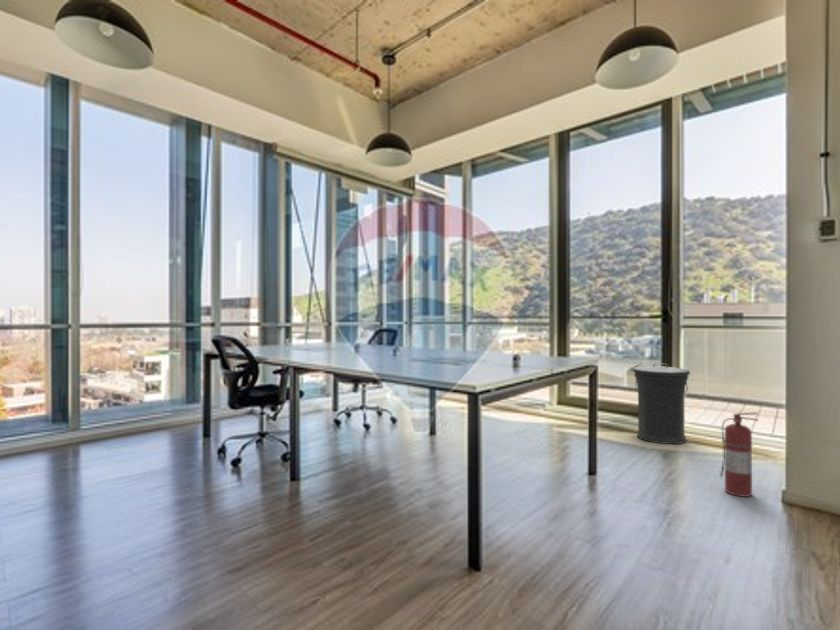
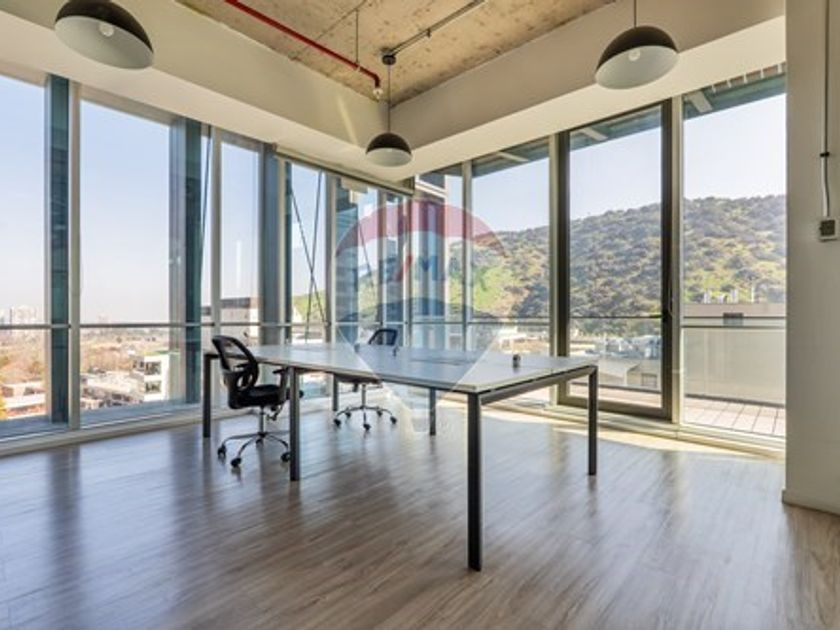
- fire extinguisher (738, 451)
- trash can (660, 400)
